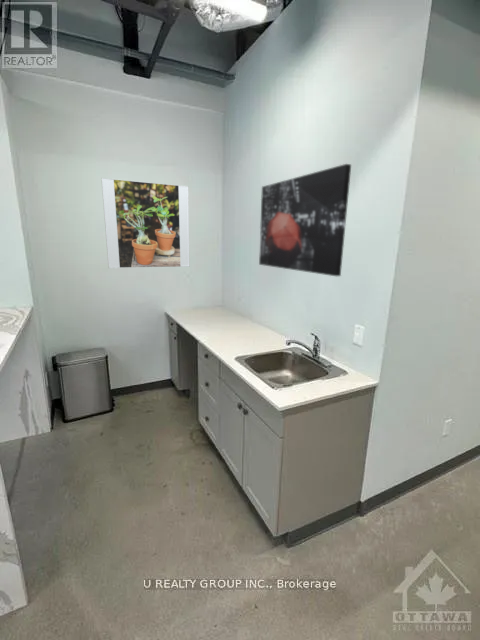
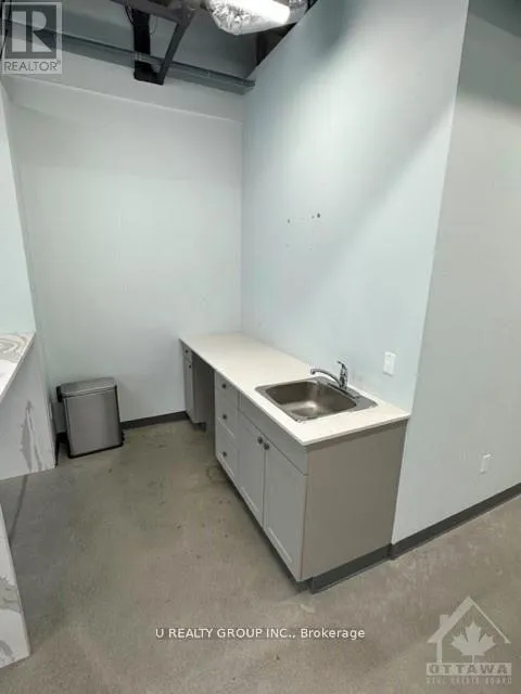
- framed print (149, 226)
- wall art (295, 225)
